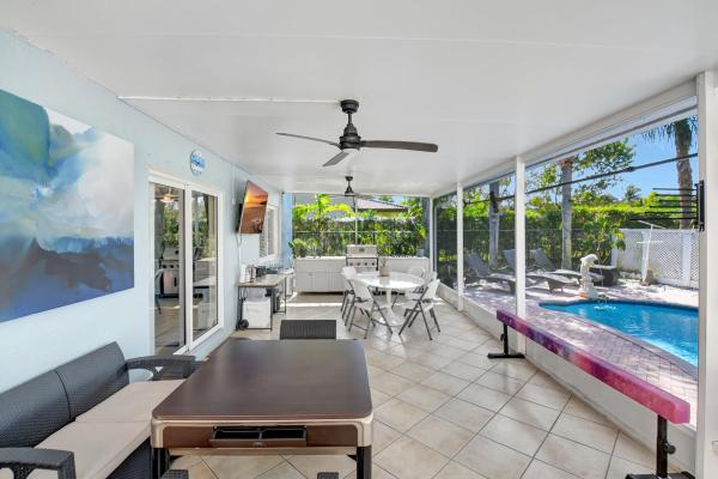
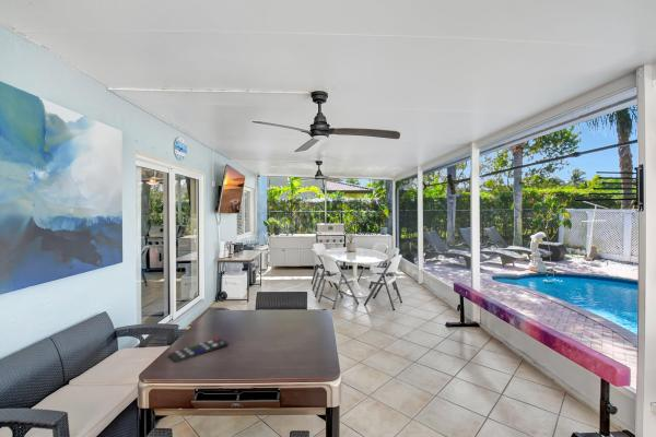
+ remote control (199, 349)
